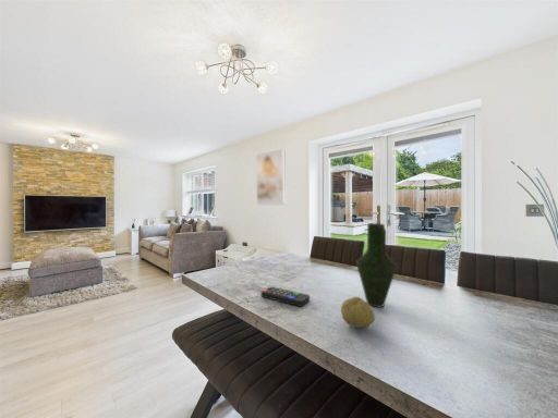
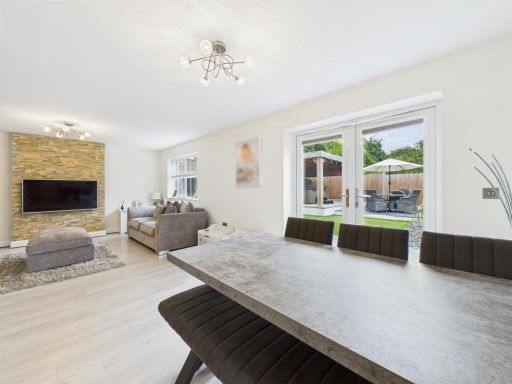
- vase (375, 263)
- fruit (356, 312)
- remote control (284, 295)
